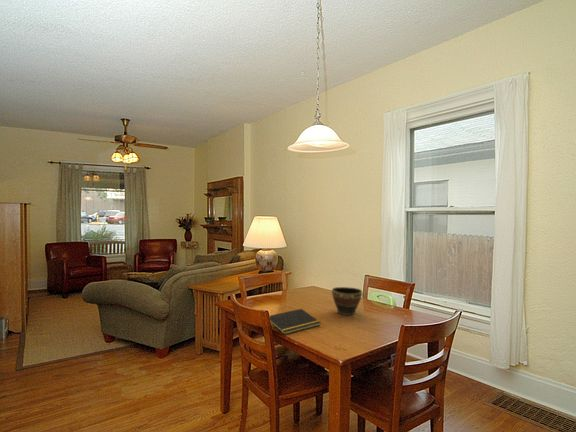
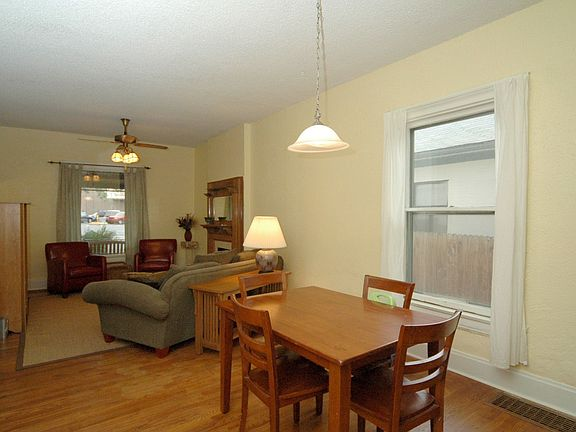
- notepad (293, 320)
- bowl (346, 300)
